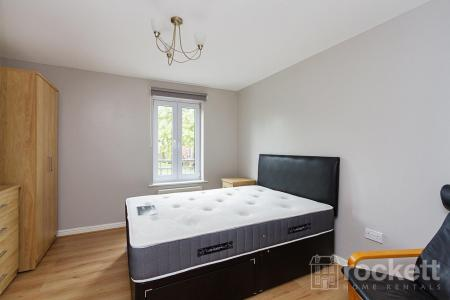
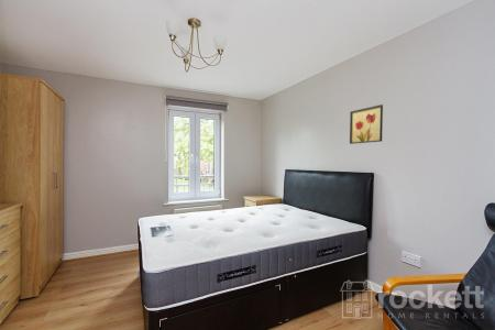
+ wall art (365, 125)
